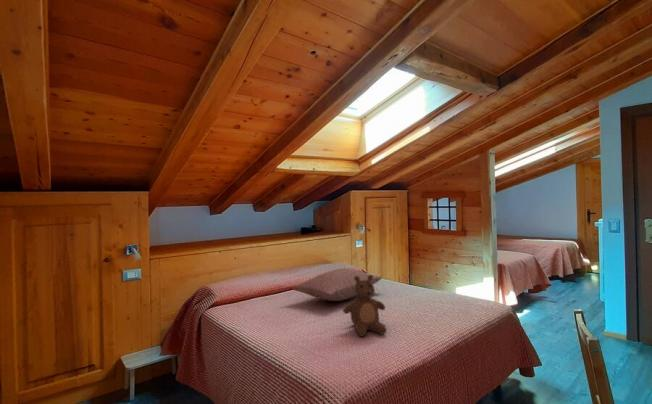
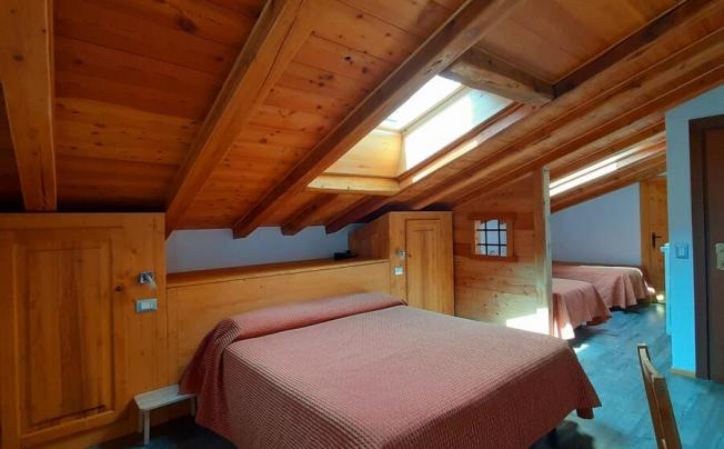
- pillow (339, 284)
- teddy bear (366, 303)
